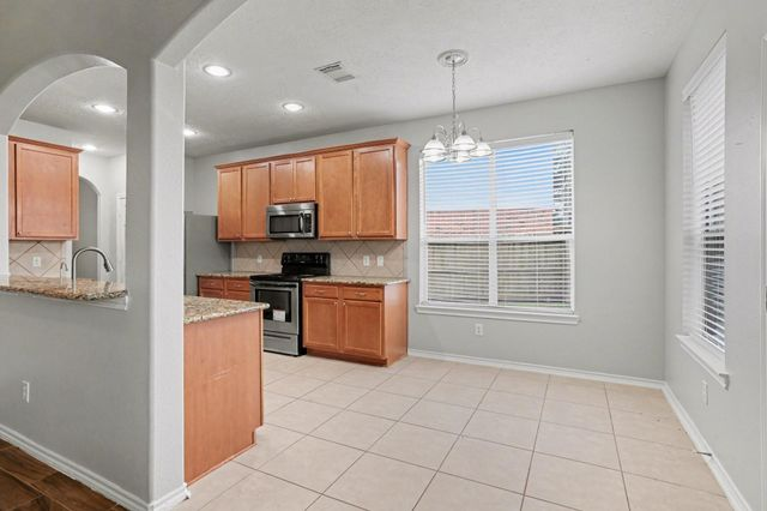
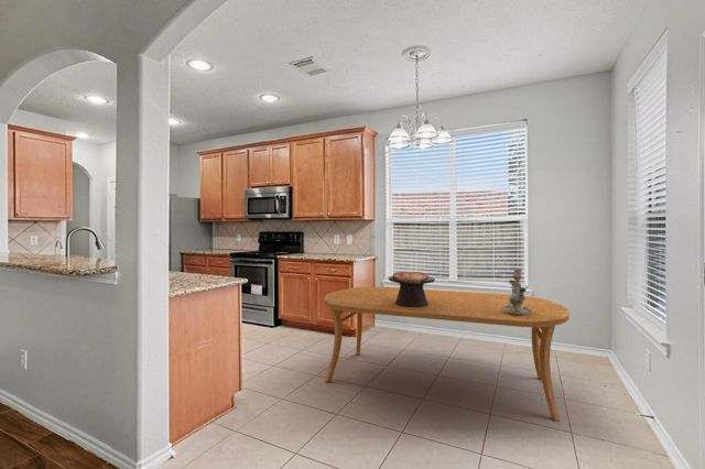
+ dining table (441, 319)
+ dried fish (410, 290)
+ candlestick (517, 290)
